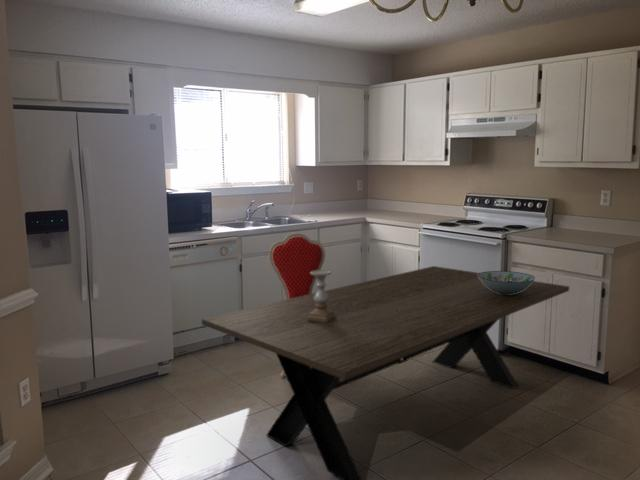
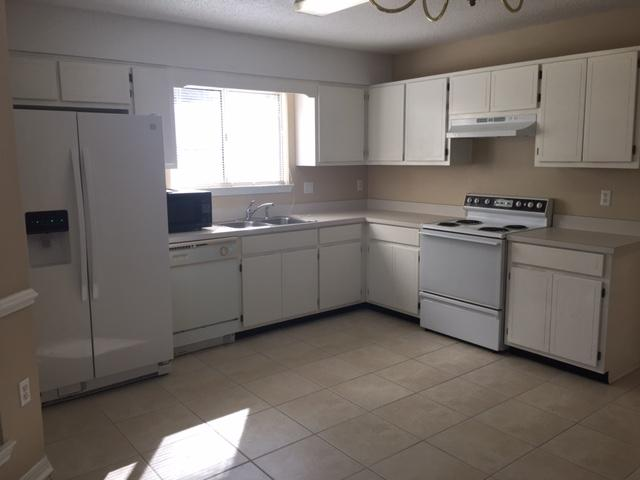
- decorative bowl (505, 284)
- dining table (403, 354)
- dining chair (299, 296)
- candle holder (321, 295)
